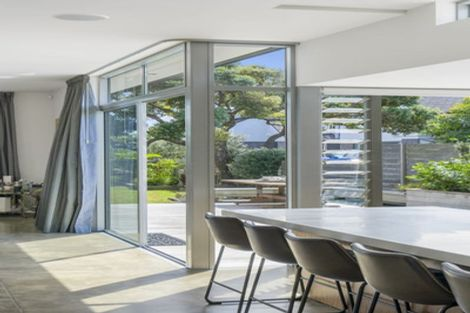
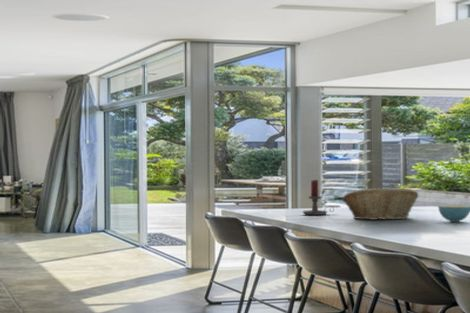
+ candle holder (318, 196)
+ fruit basket (380, 203)
+ cereal bowl (454, 213)
